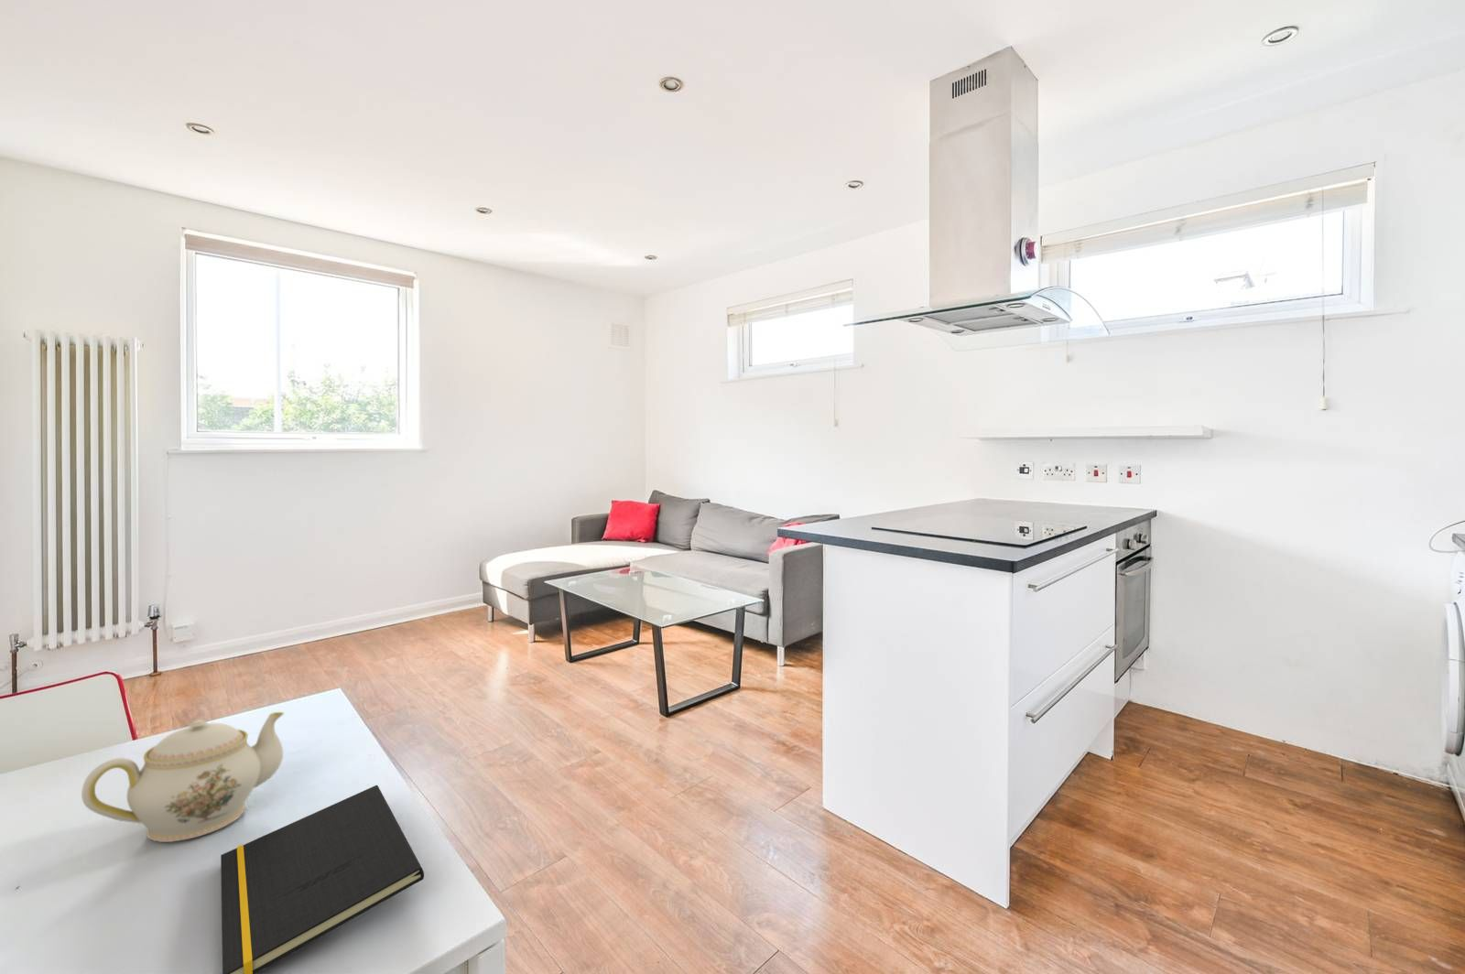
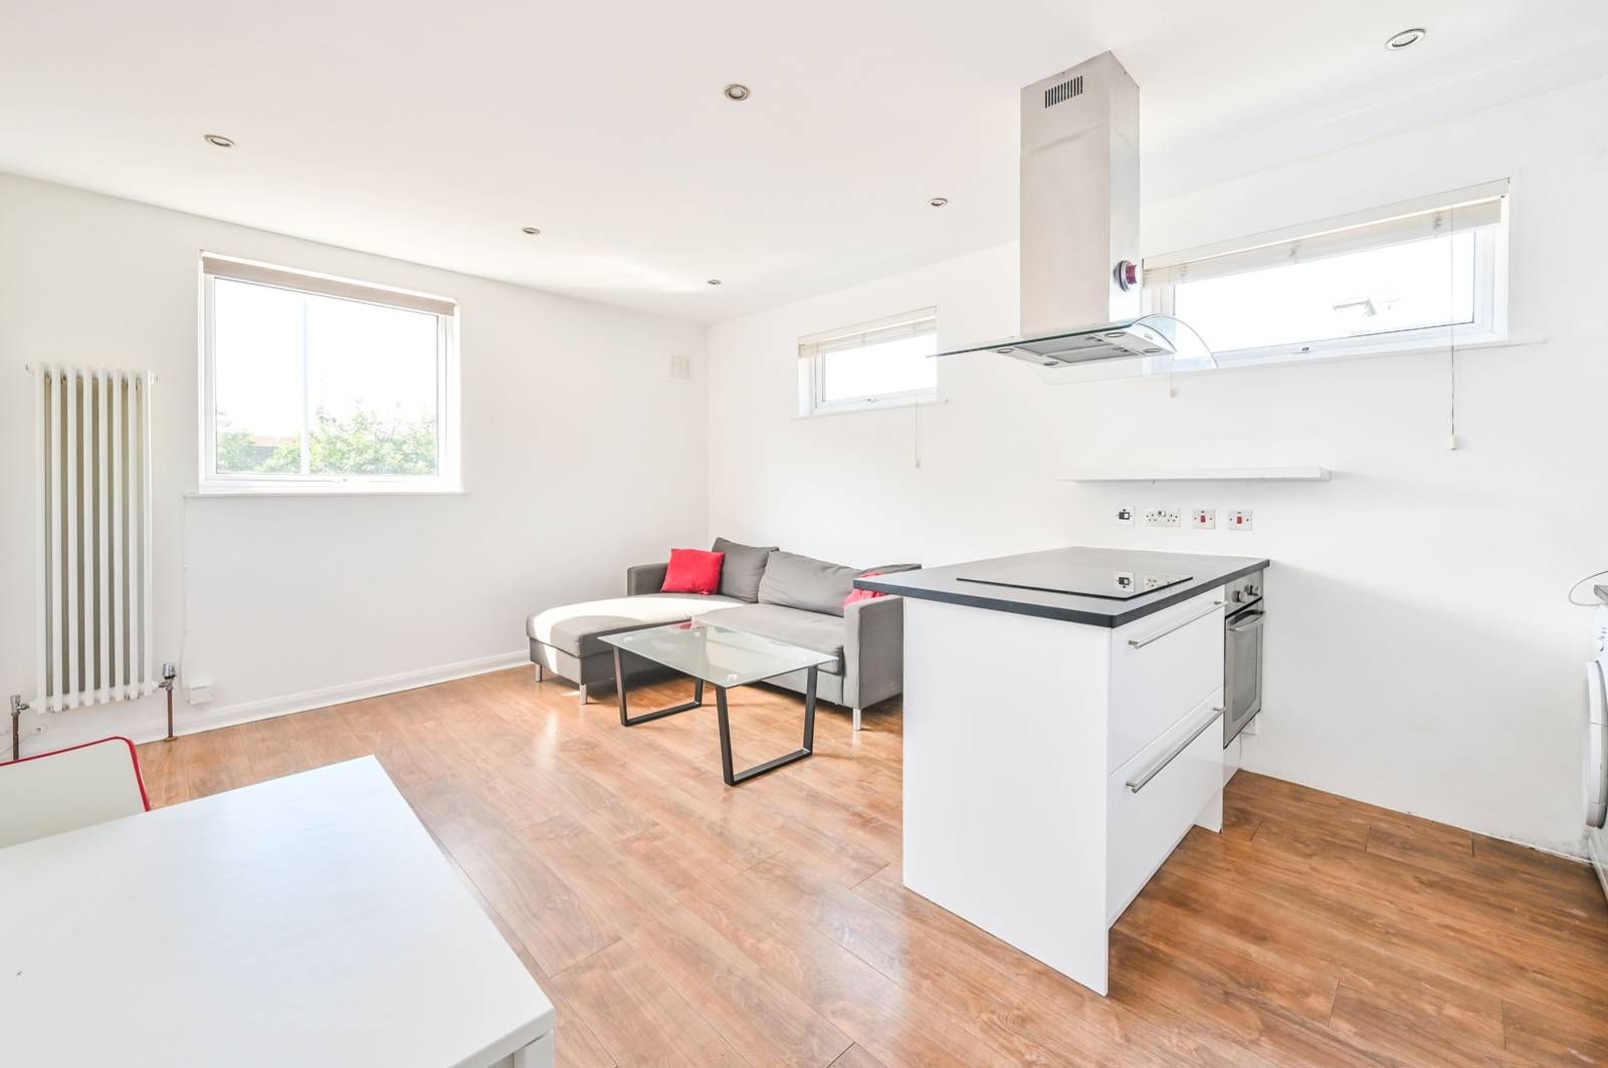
- teapot (192, 772)
- notepad (317, 866)
